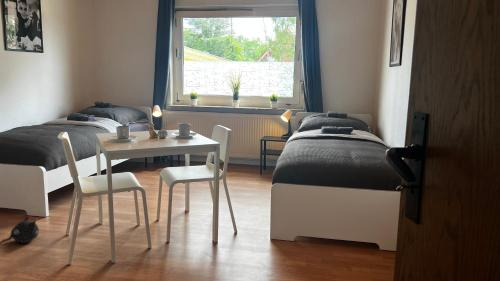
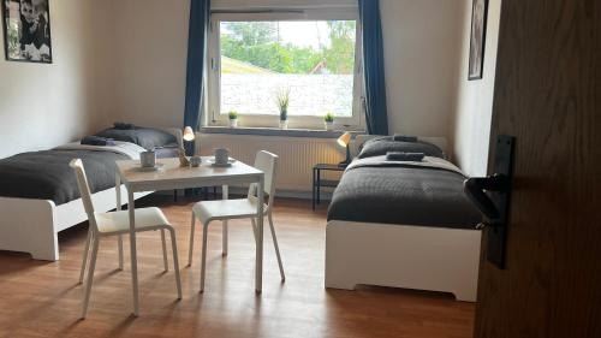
- plush toy (18, 231)
